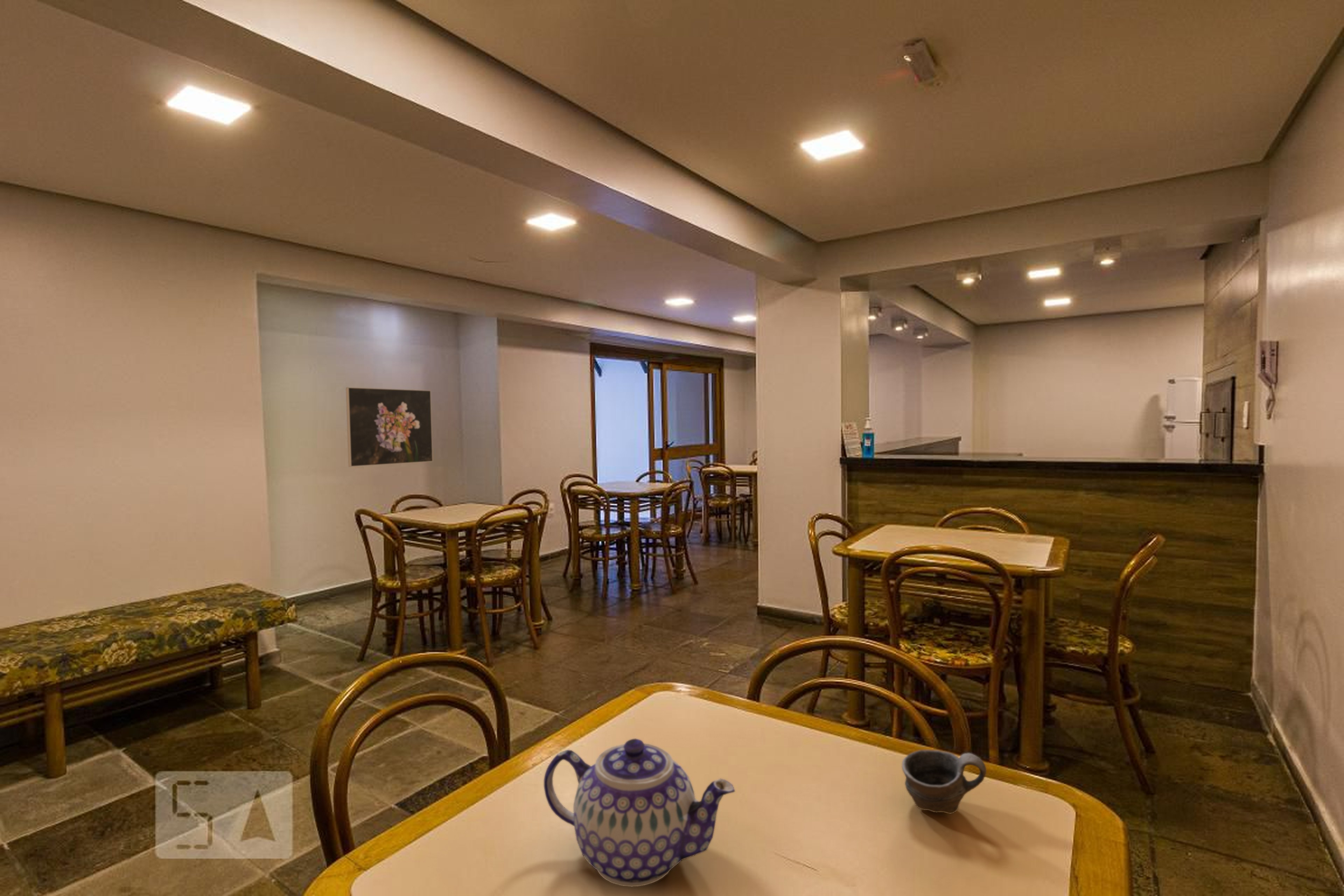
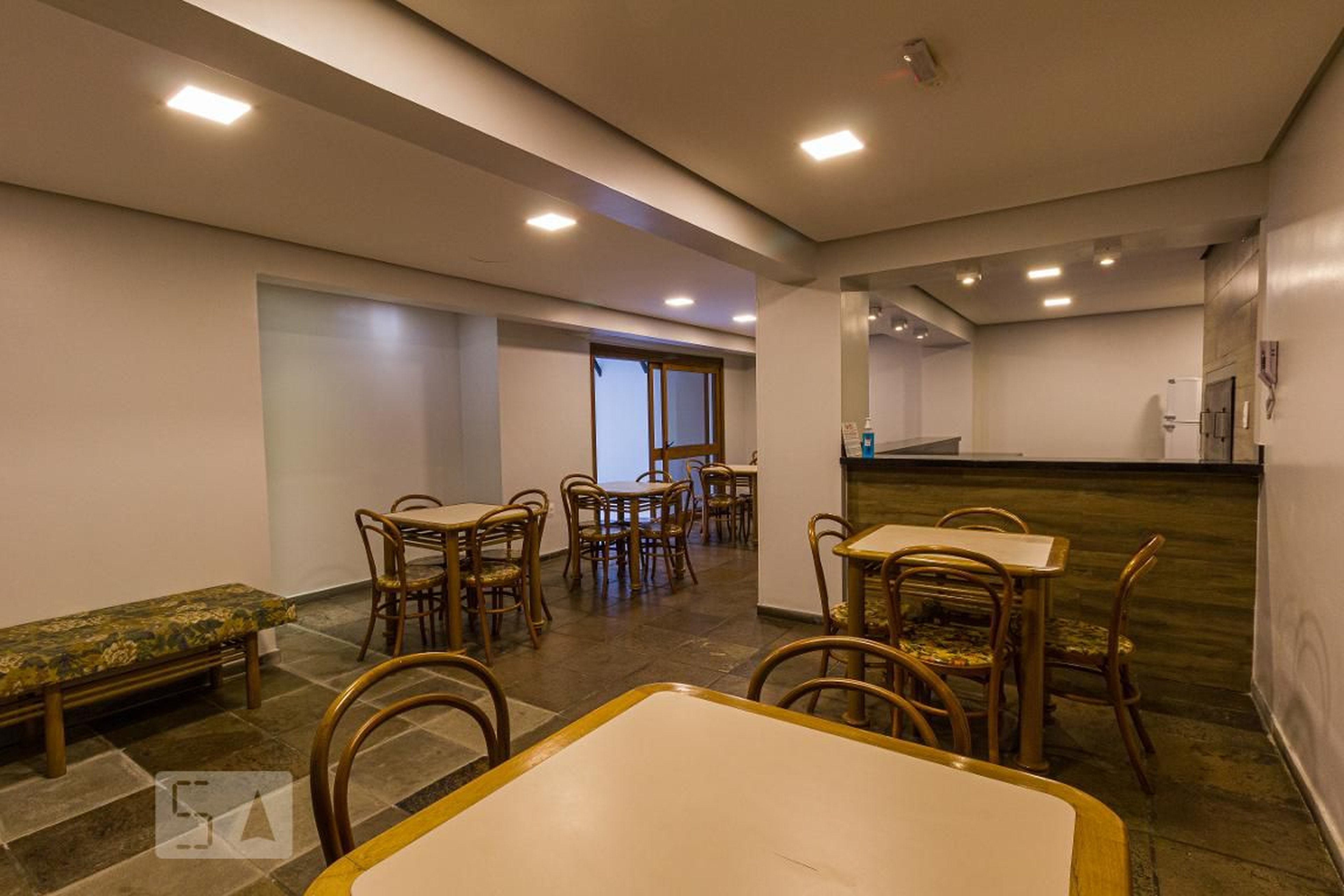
- cup (938, 780)
- teapot (636, 799)
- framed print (392, 426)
